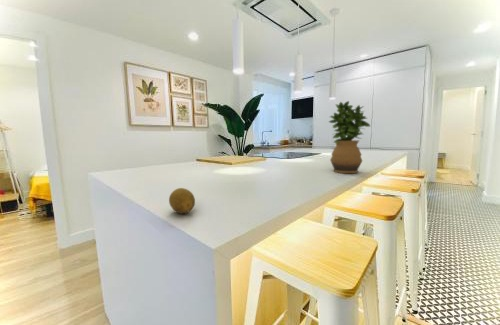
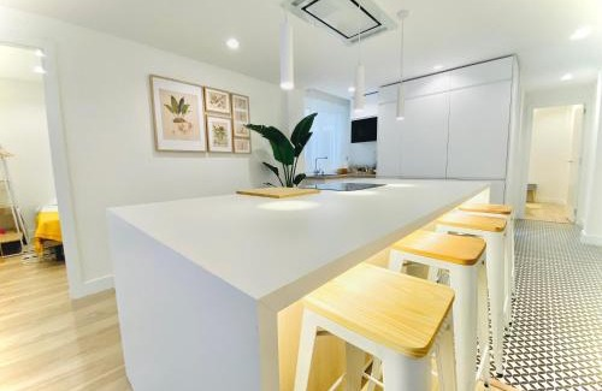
- potted plant (346, 137)
- fruit (181, 200)
